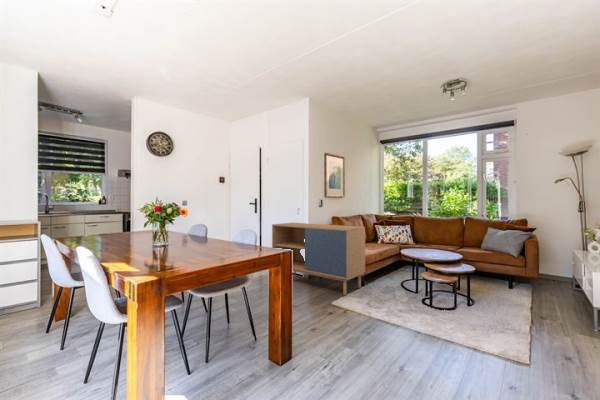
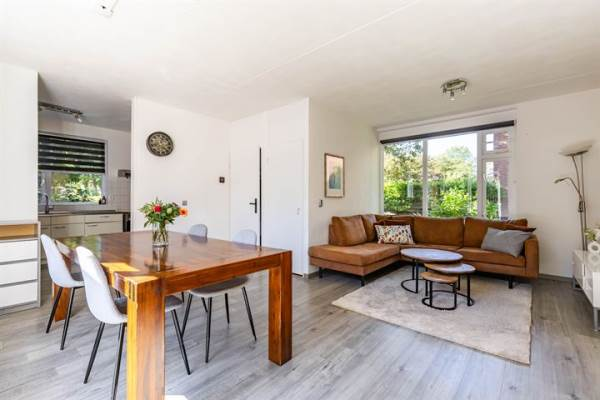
- storage cabinet (316, 254)
